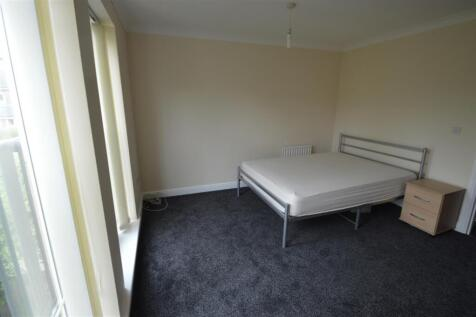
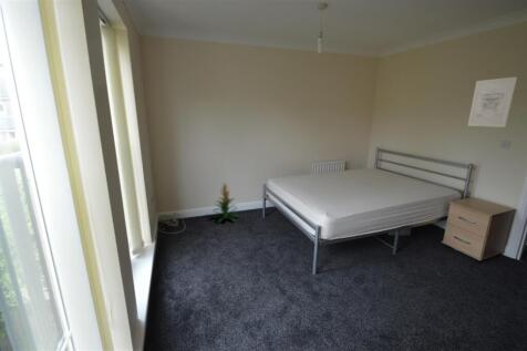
+ wall art (490, 103)
+ indoor plant (225, 199)
